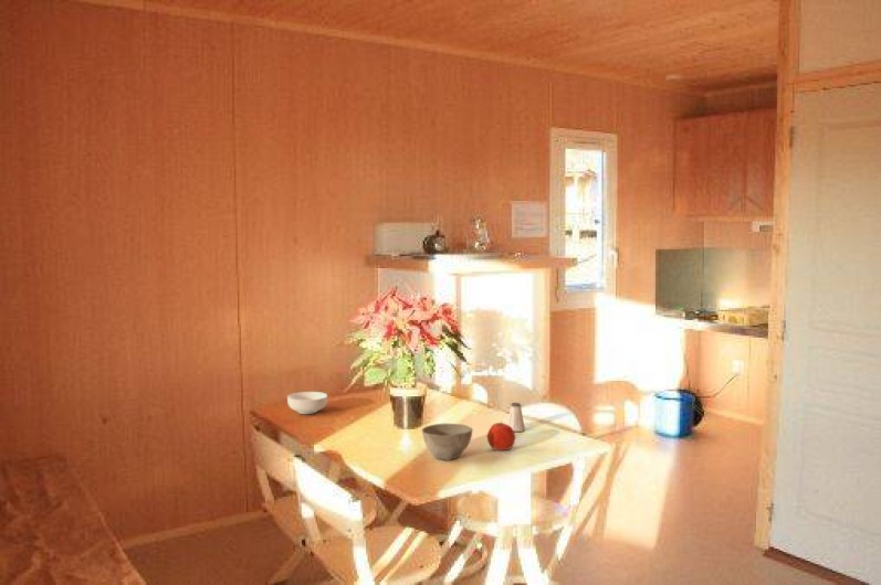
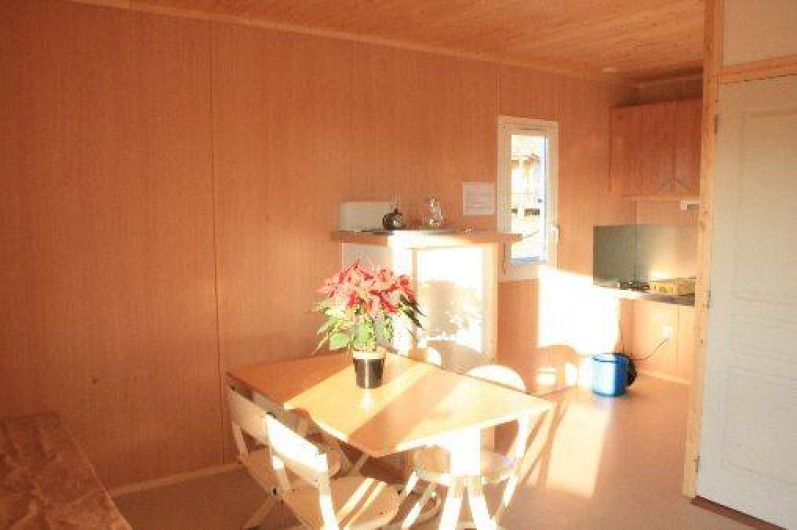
- apple (501, 435)
- cereal bowl (307, 403)
- saltshaker (515, 416)
- bowl (447, 442)
